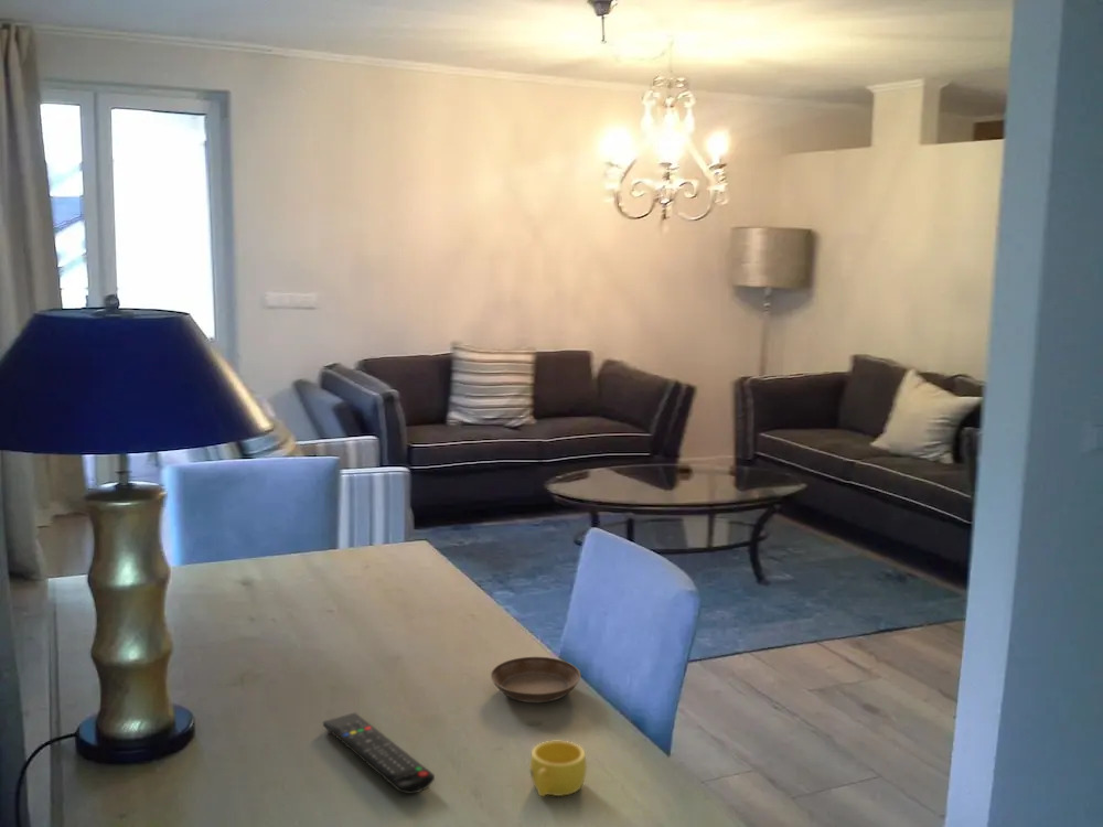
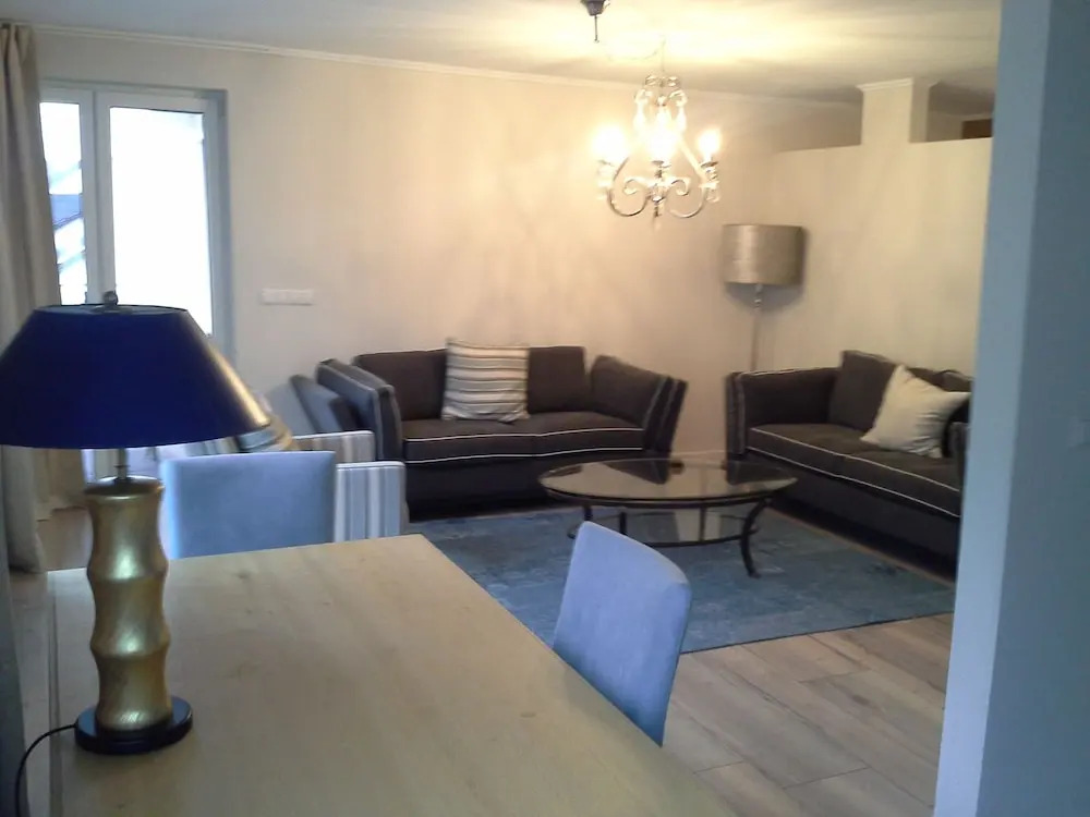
- cup (554, 772)
- remote control (376, 751)
- saucer (535, 681)
